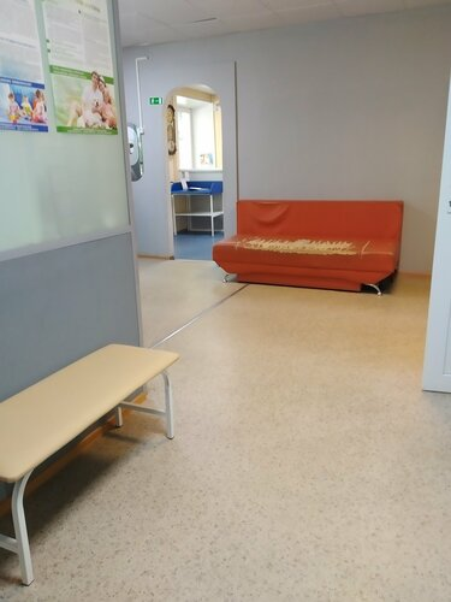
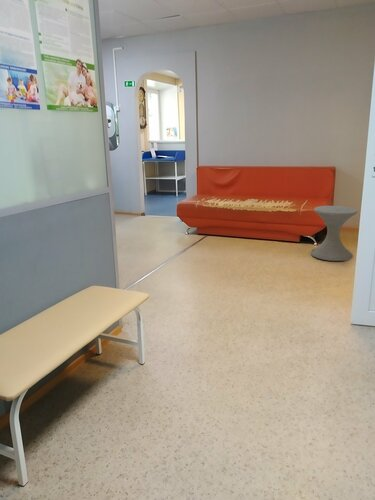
+ side table (333, 232)
